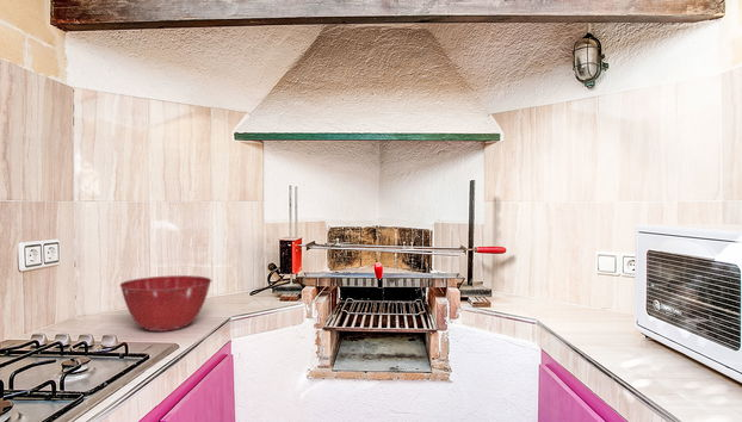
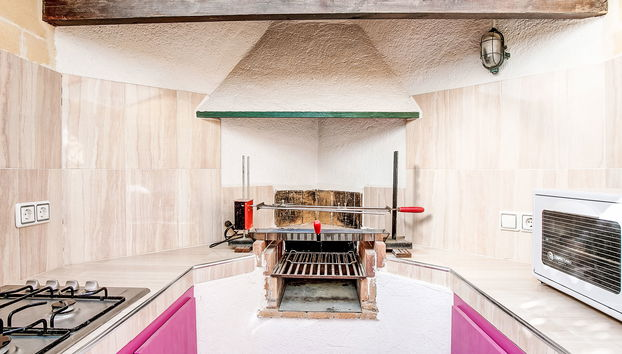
- mixing bowl (167, 303)
